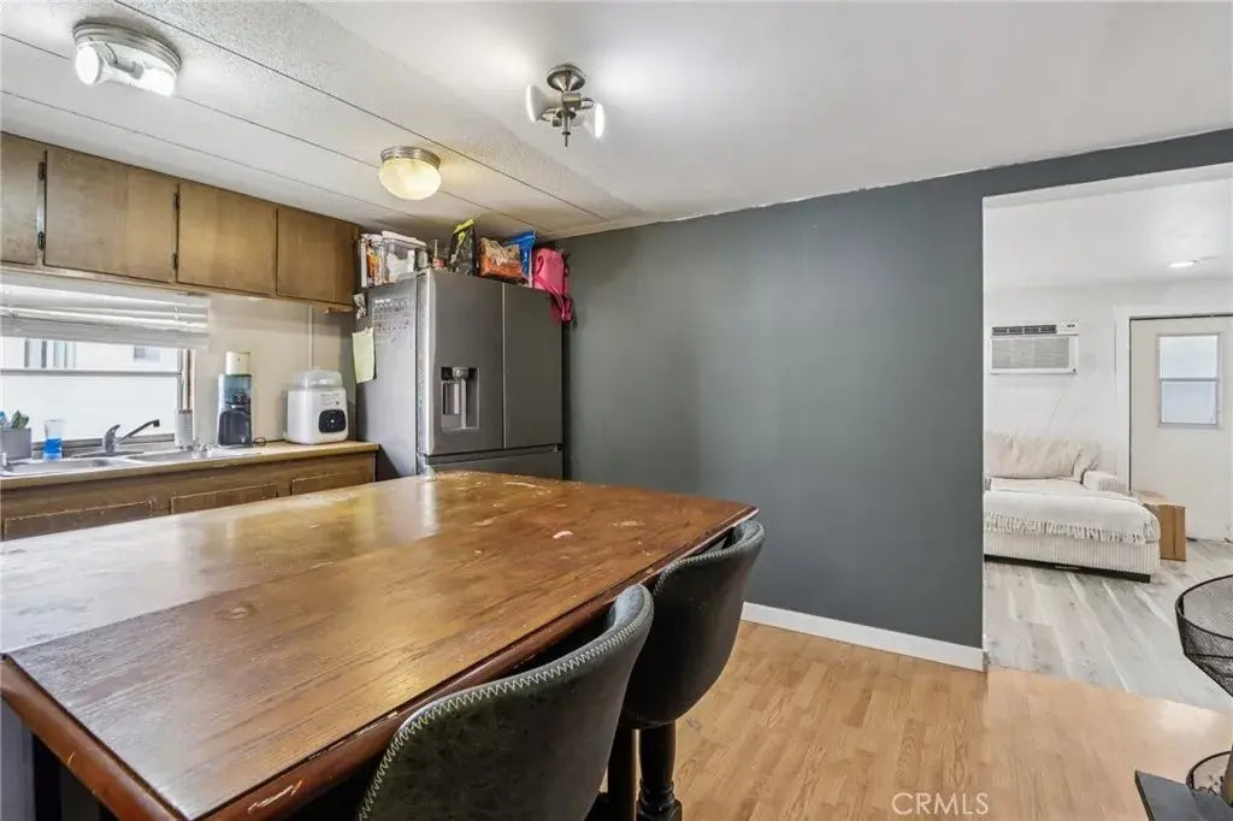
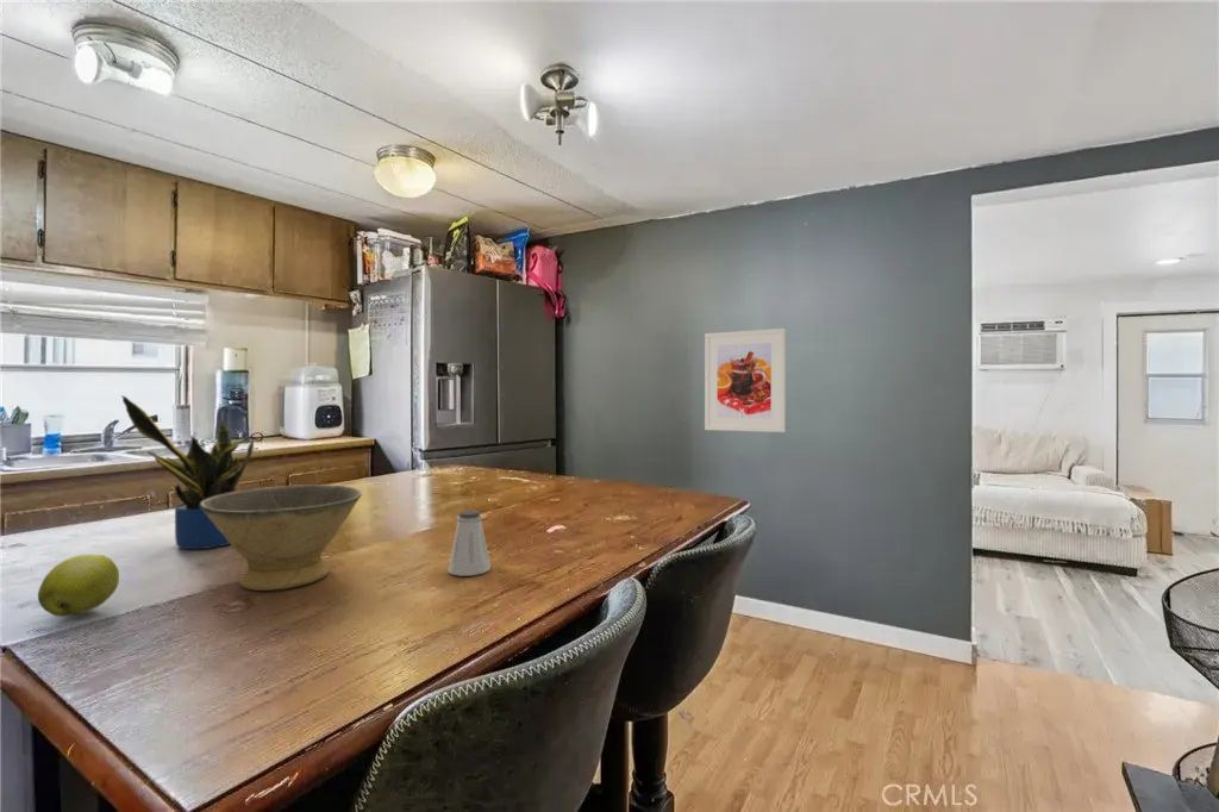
+ saltshaker (469, 541)
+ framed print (743, 381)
+ bowl (286, 536)
+ potted plant (195, 471)
+ apple (80, 583)
